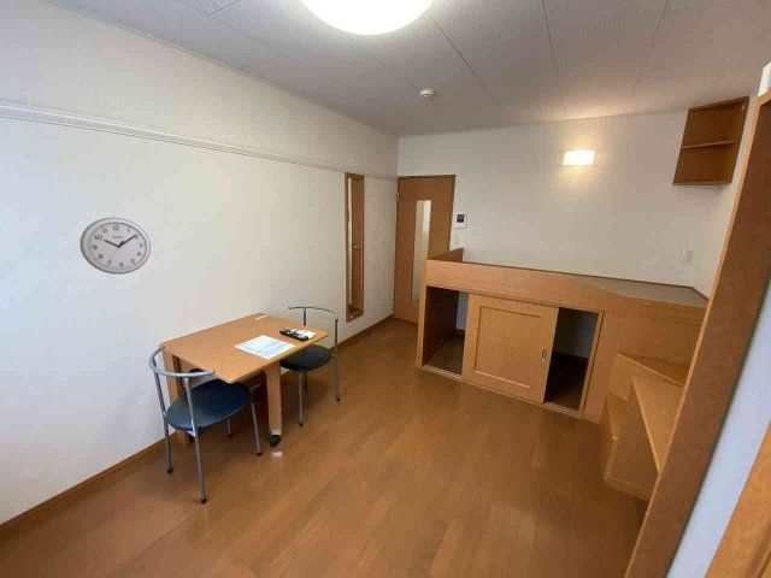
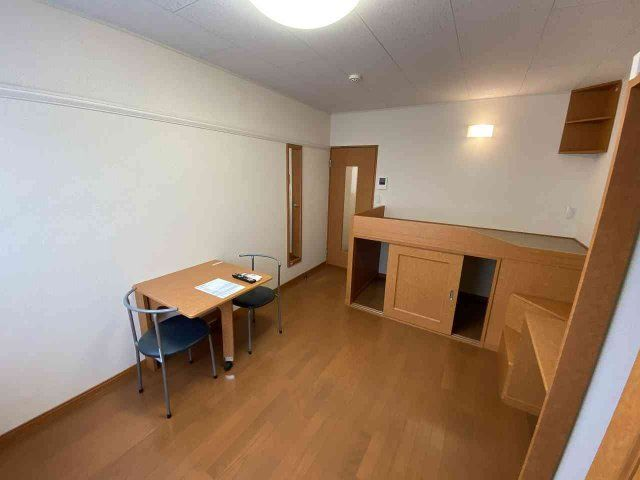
- wall clock (118, 246)
